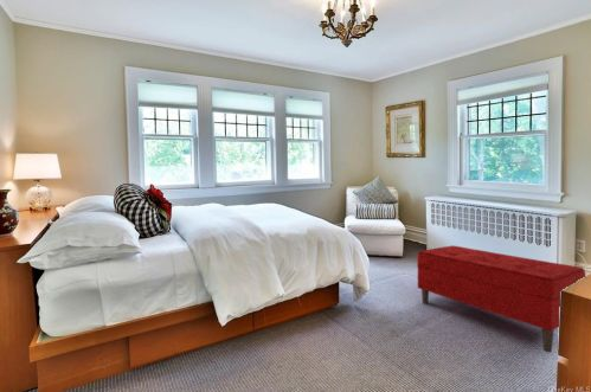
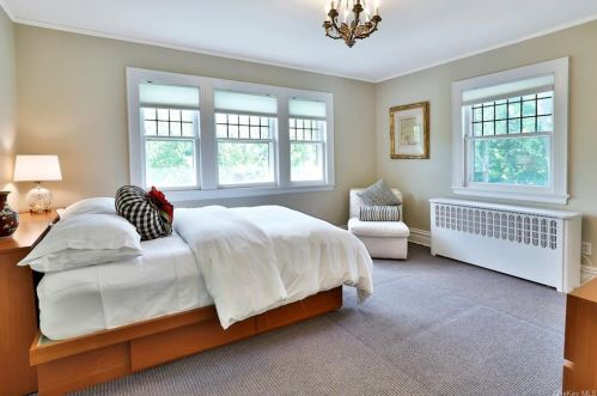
- bench (490, 288)
